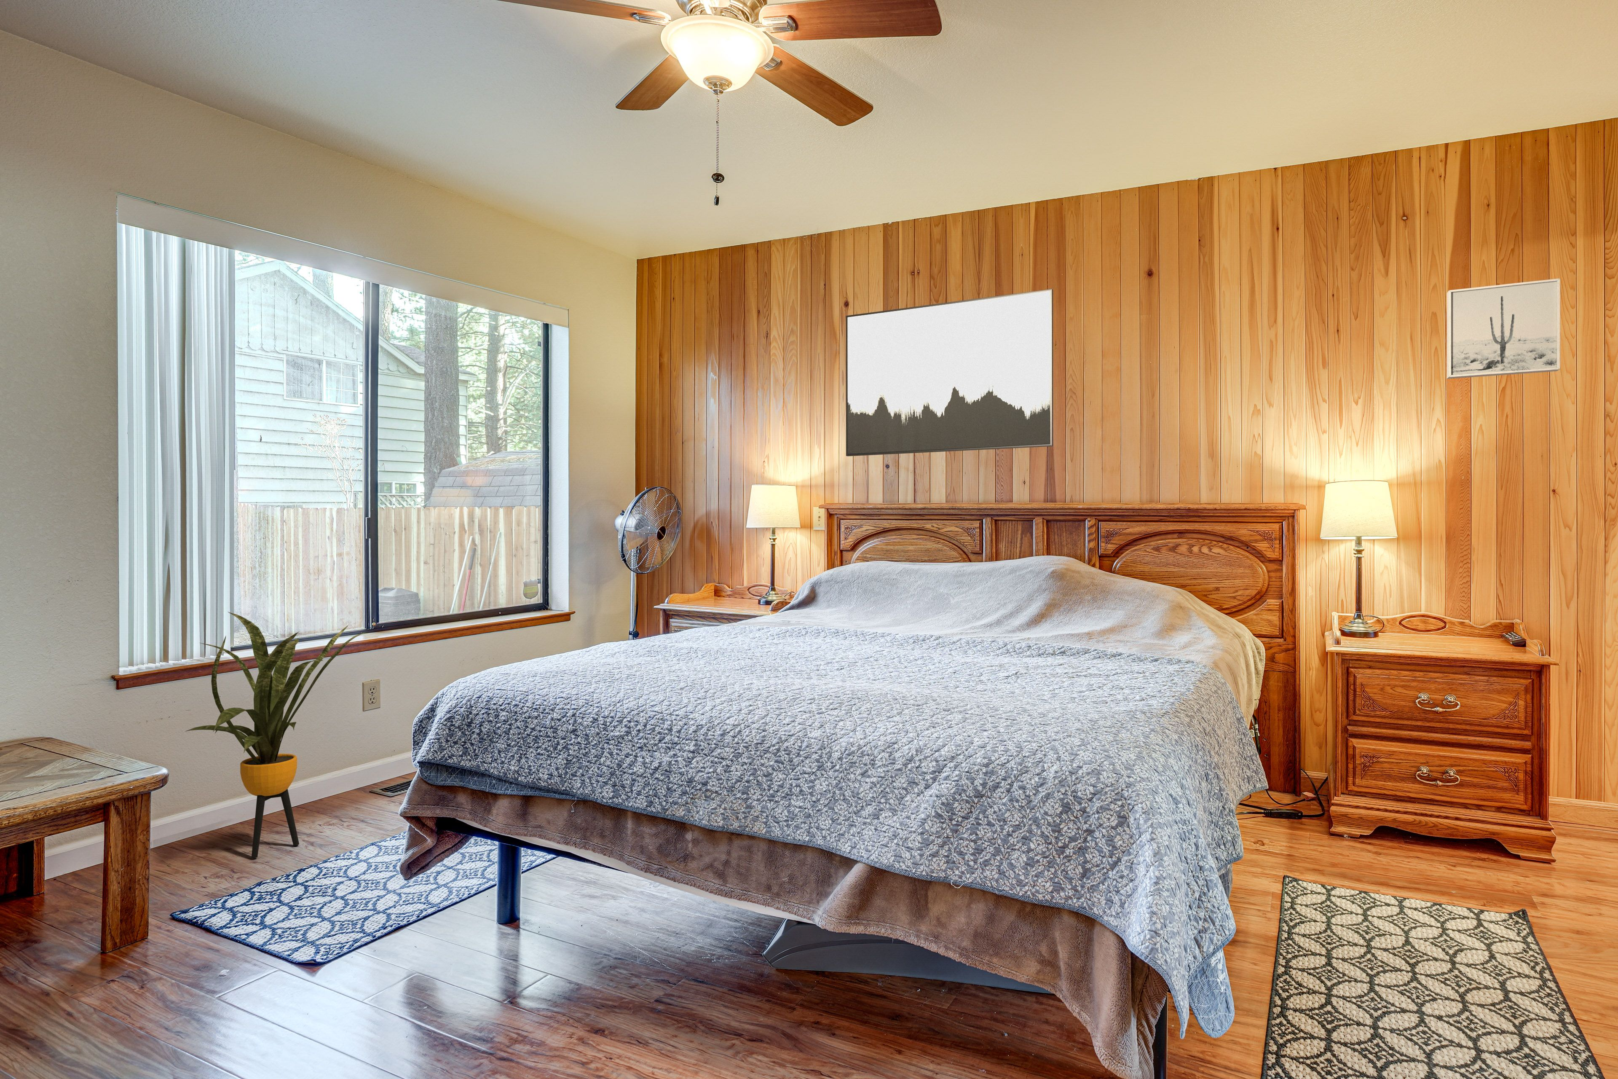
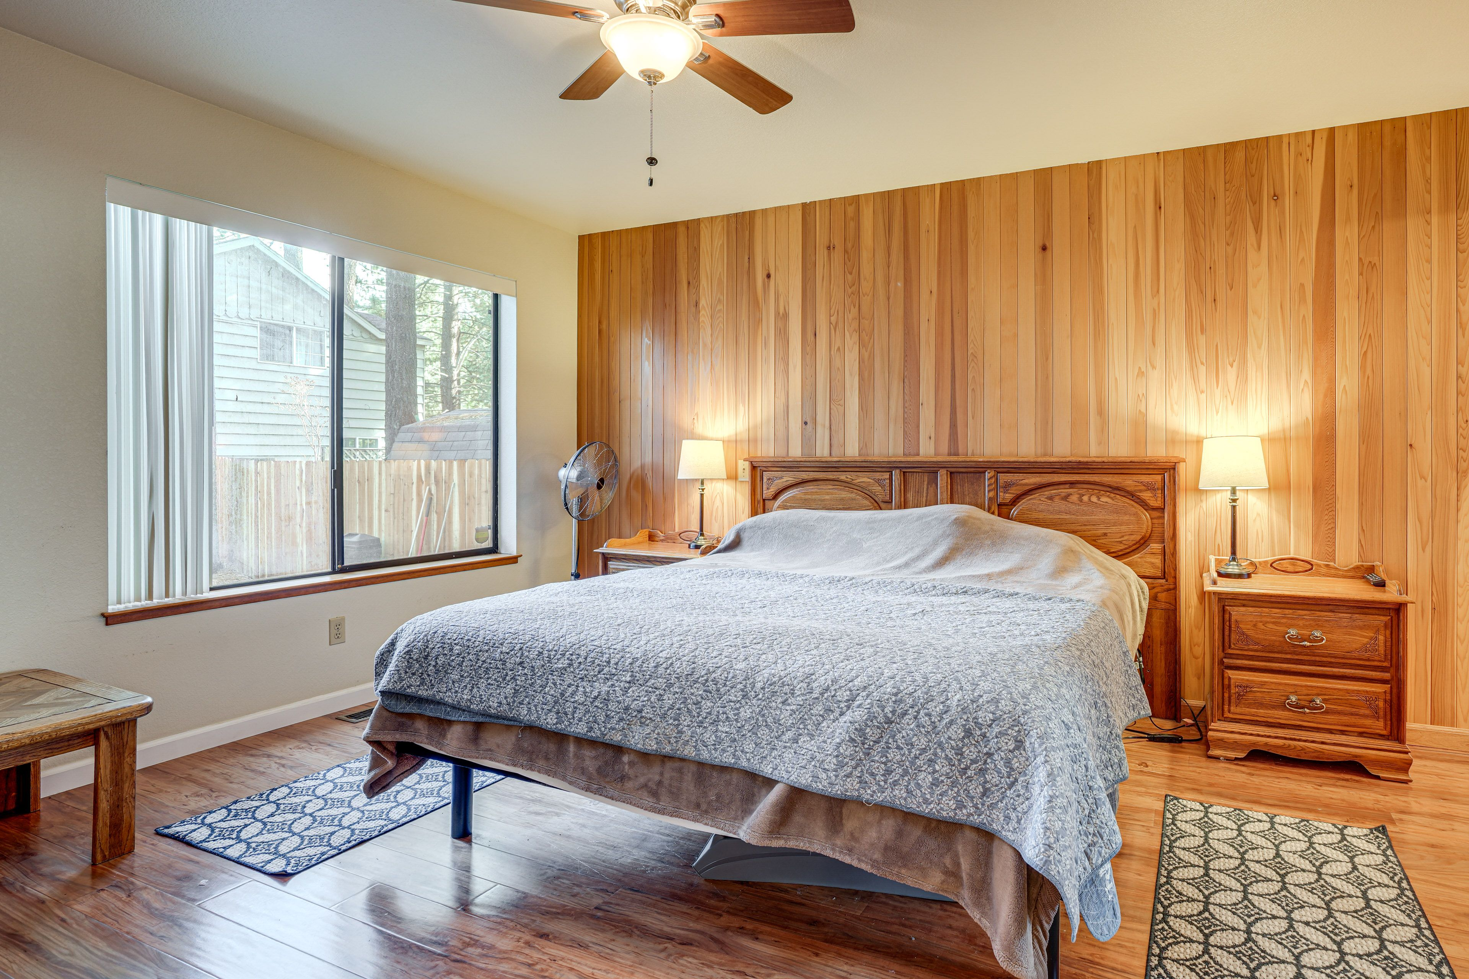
- house plant (276, 730)
- wall art (1501, 330)
- wall art (944, 377)
